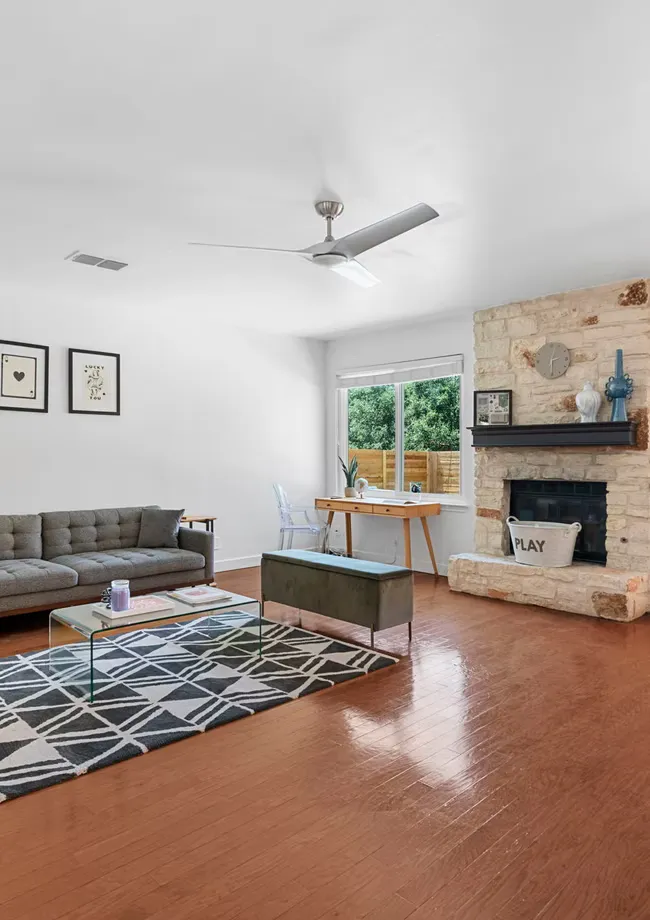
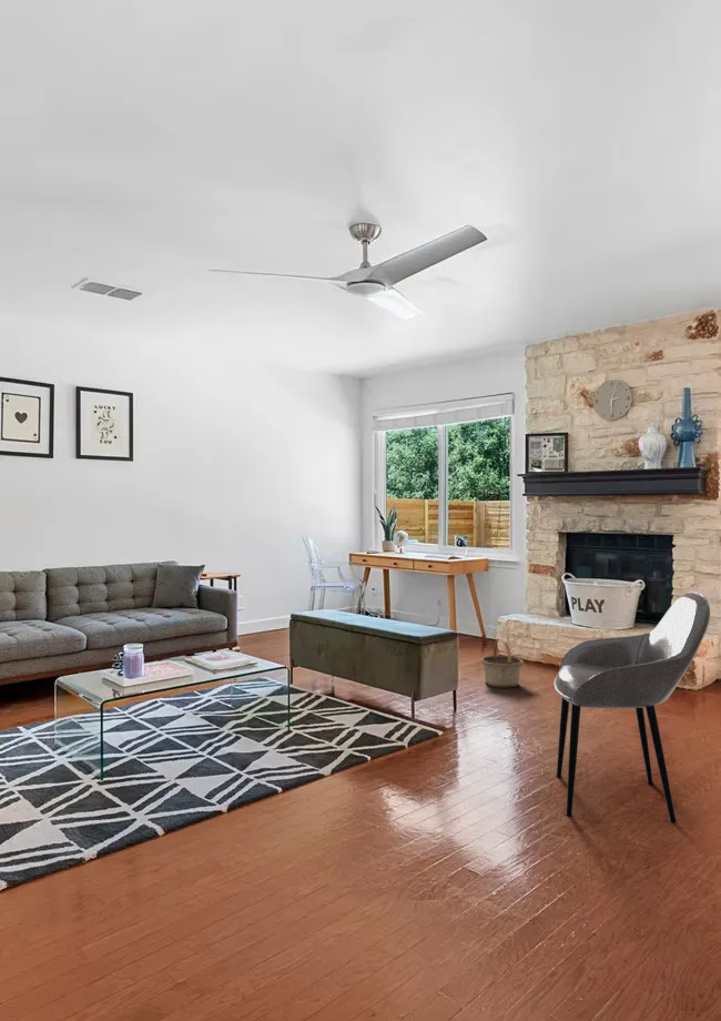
+ armchair (626, 695)
+ basket (501, 661)
